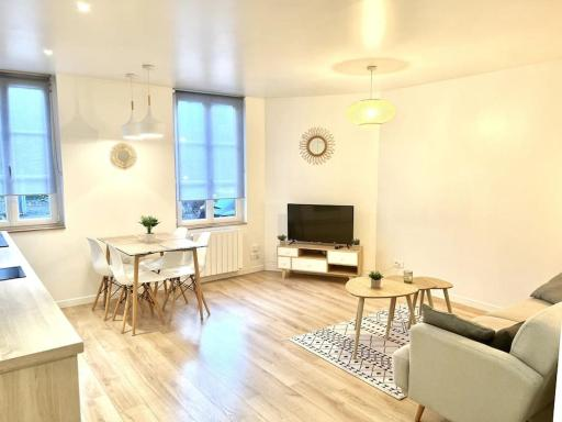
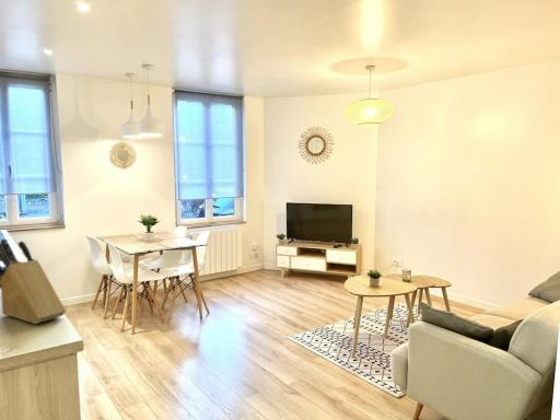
+ knife block (25, 277)
